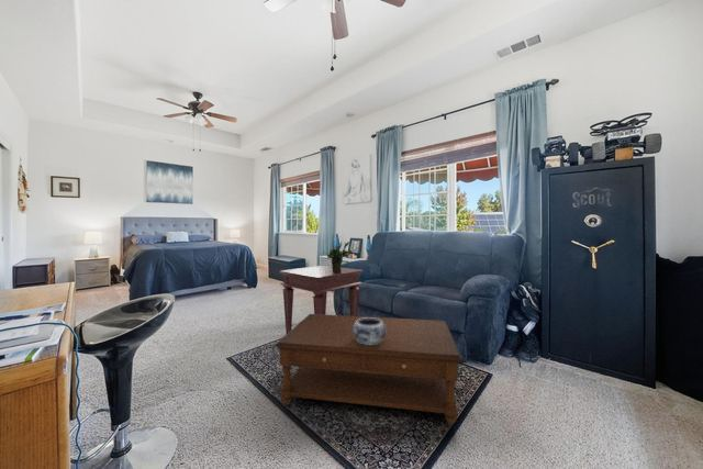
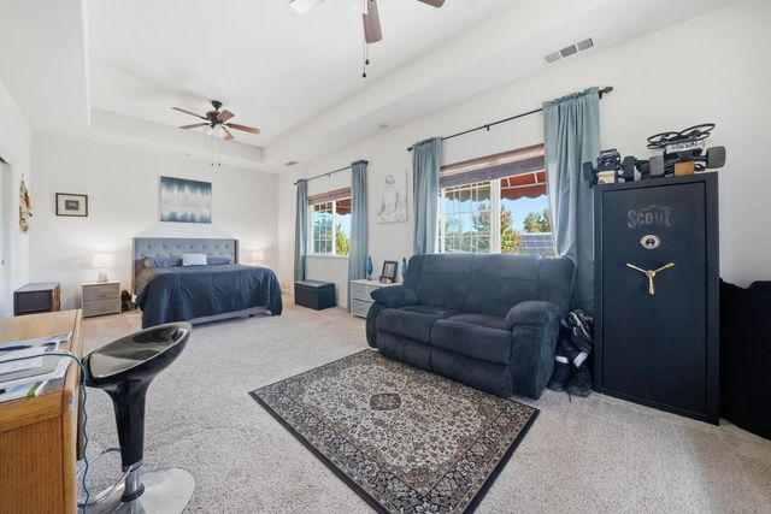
- side table (321, 302)
- potted plant (341, 256)
- decorative bowl (369, 331)
- coffee table (369, 359)
